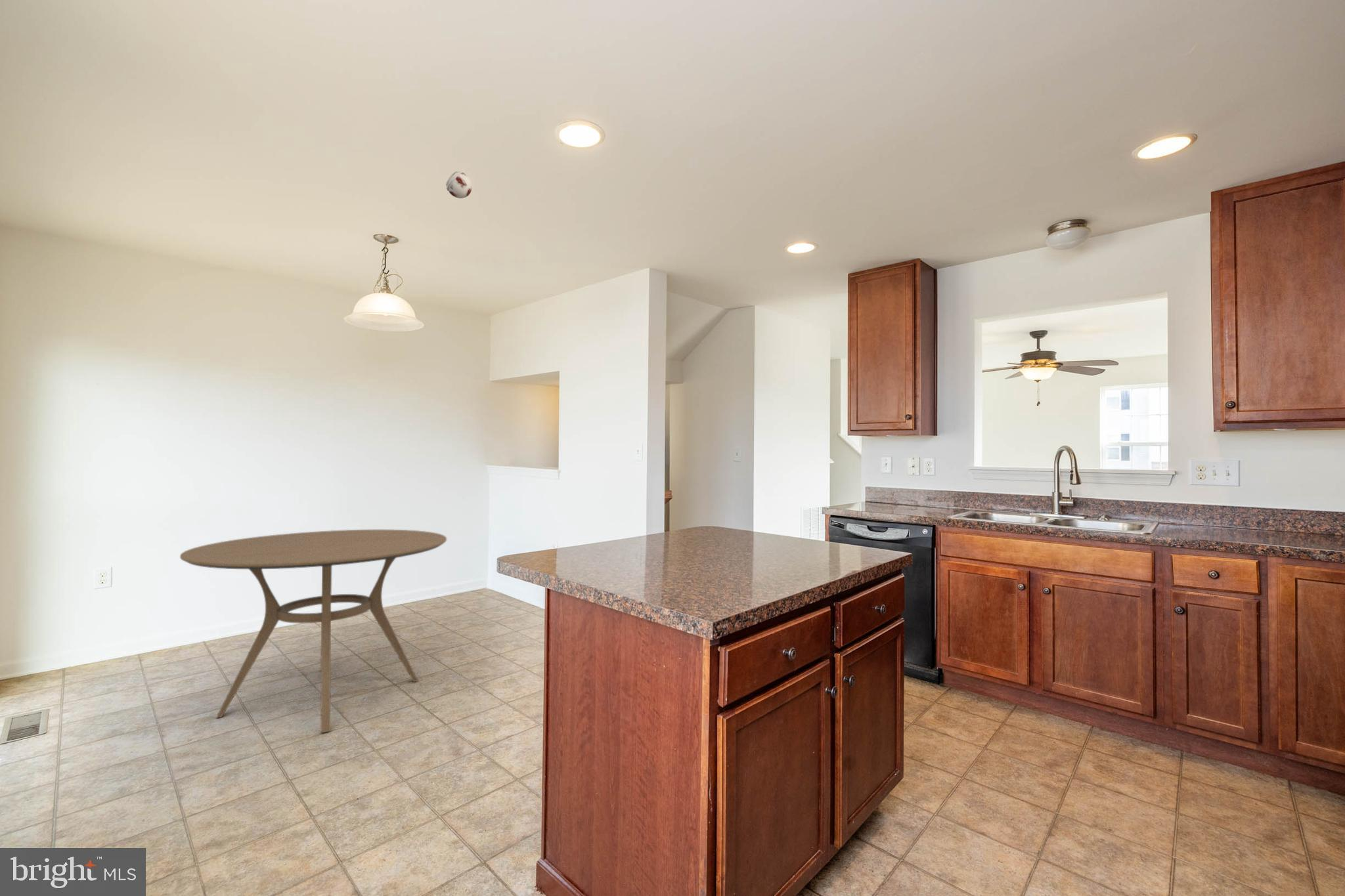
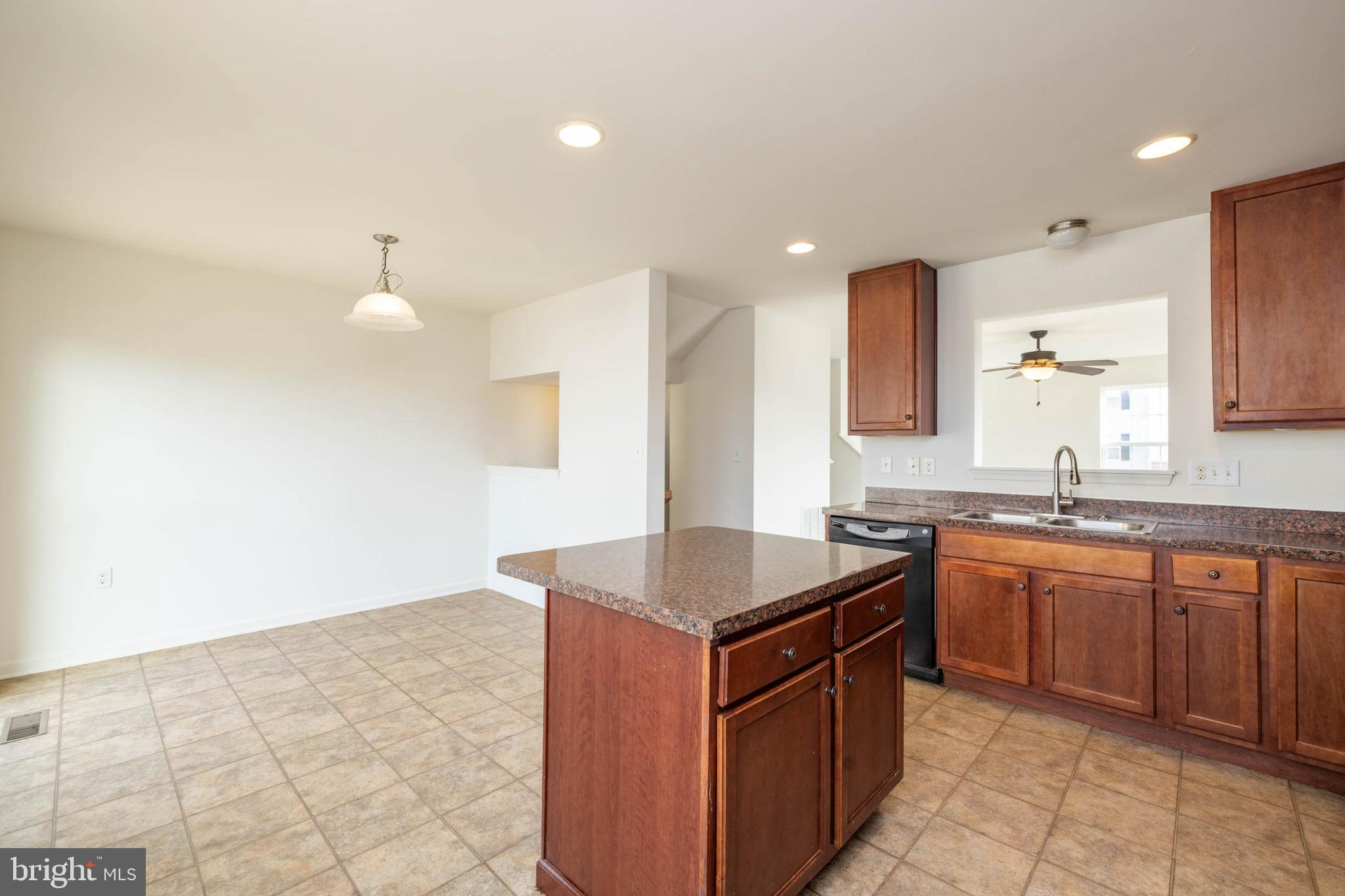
- dining table (325, 620)
- smoke detector (459, 184)
